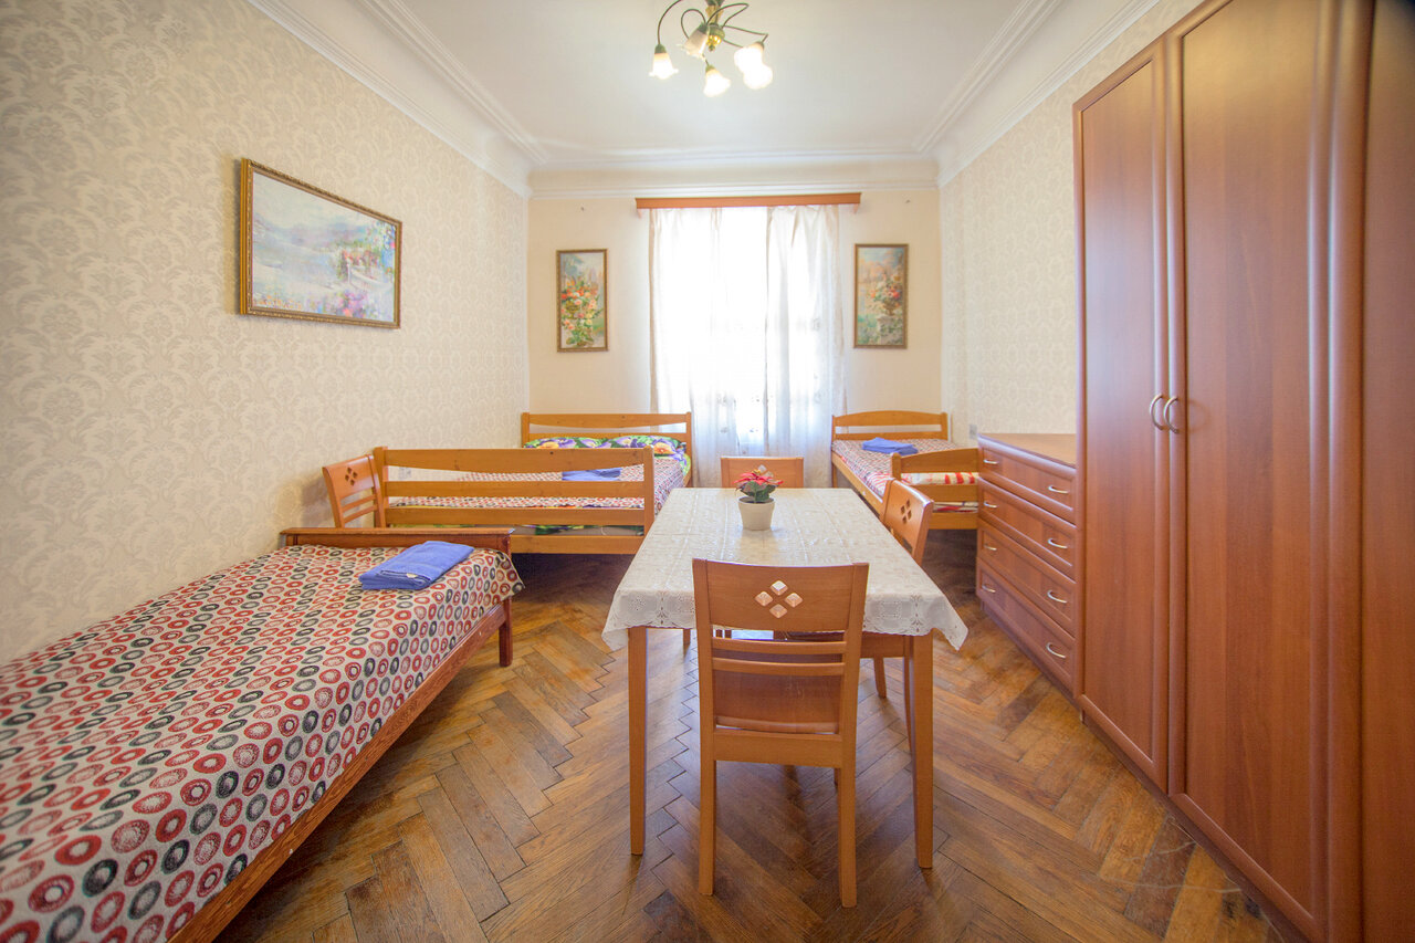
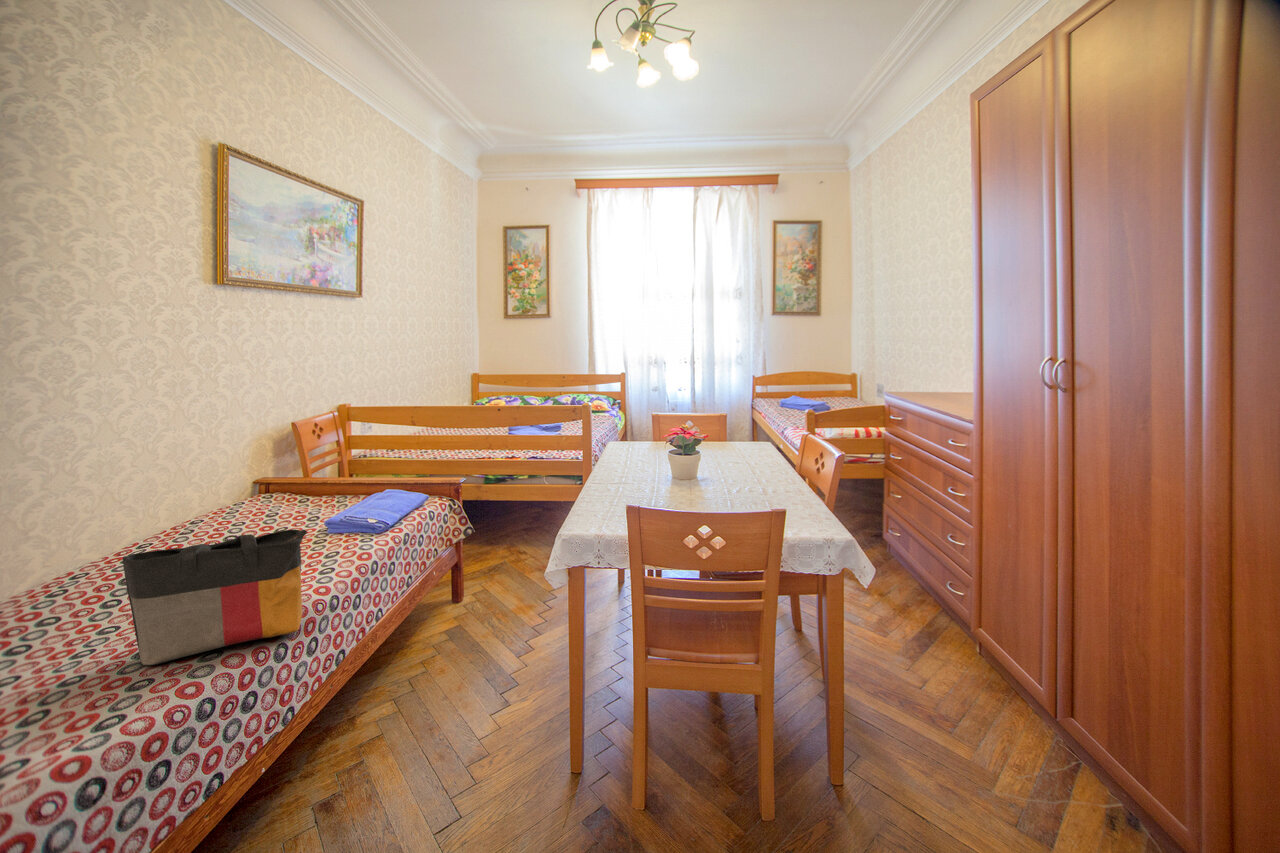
+ tote bag (226, 587)
